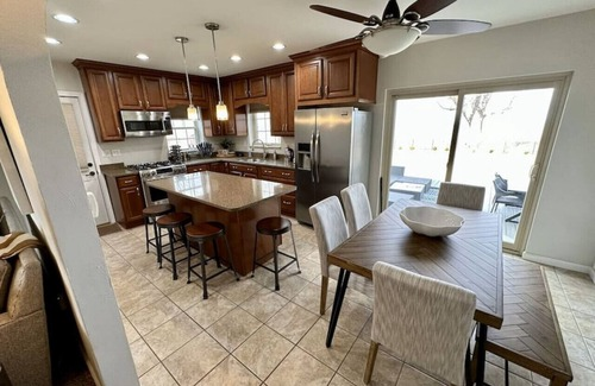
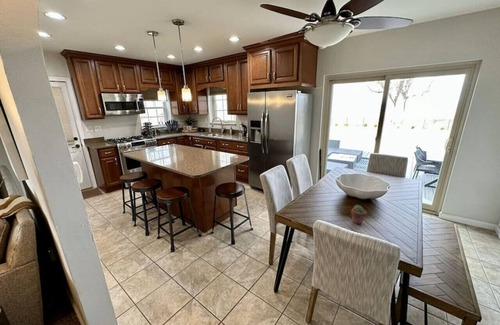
+ potted succulent (358, 213)
